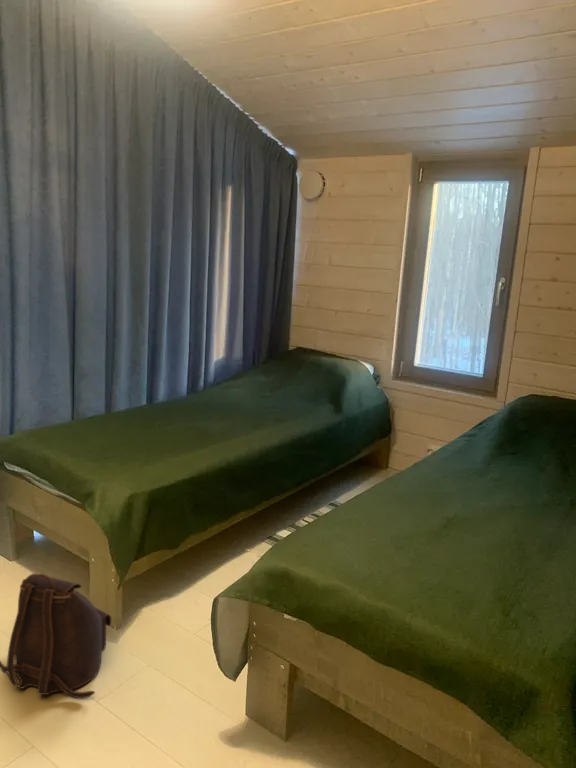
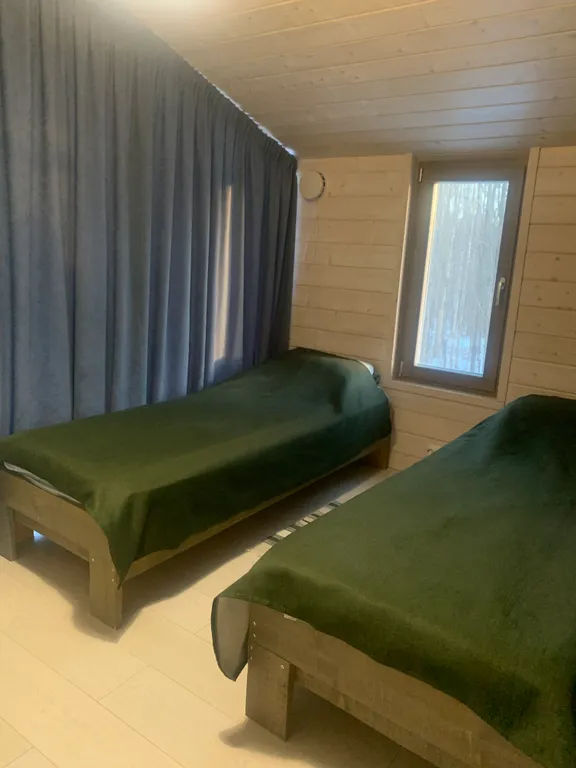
- backpack (56, 617)
